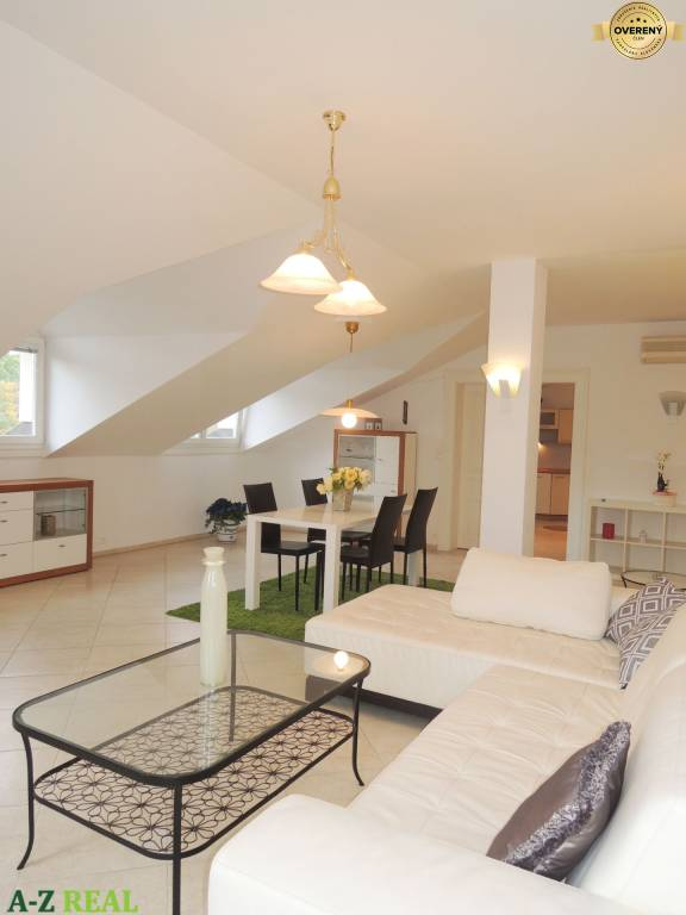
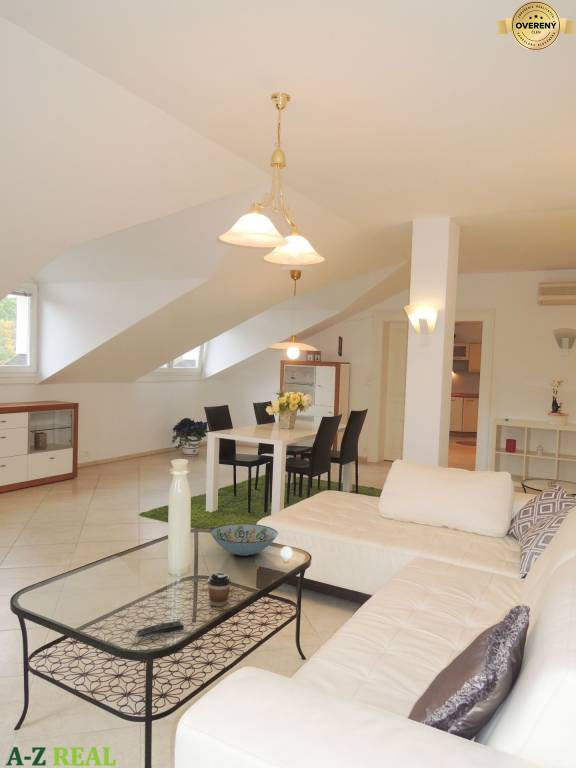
+ coffee cup (219, 588)
+ remote control (159, 629)
+ decorative bowl (243, 542)
